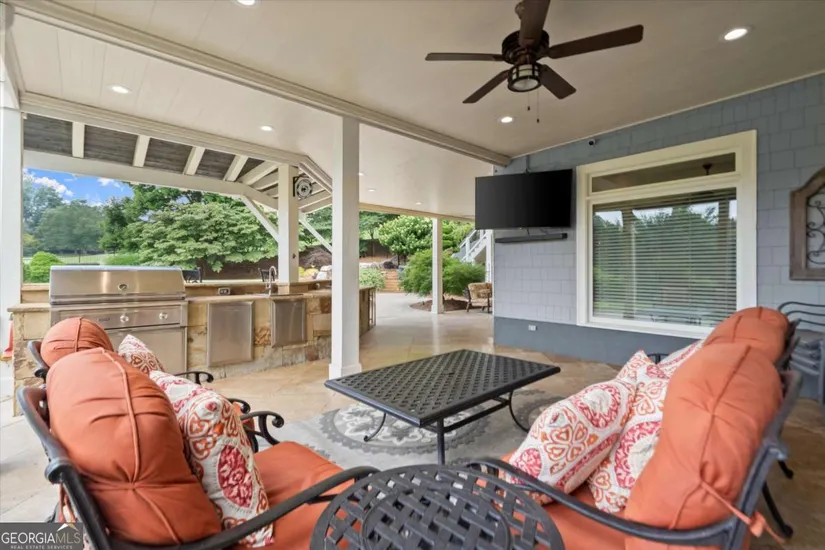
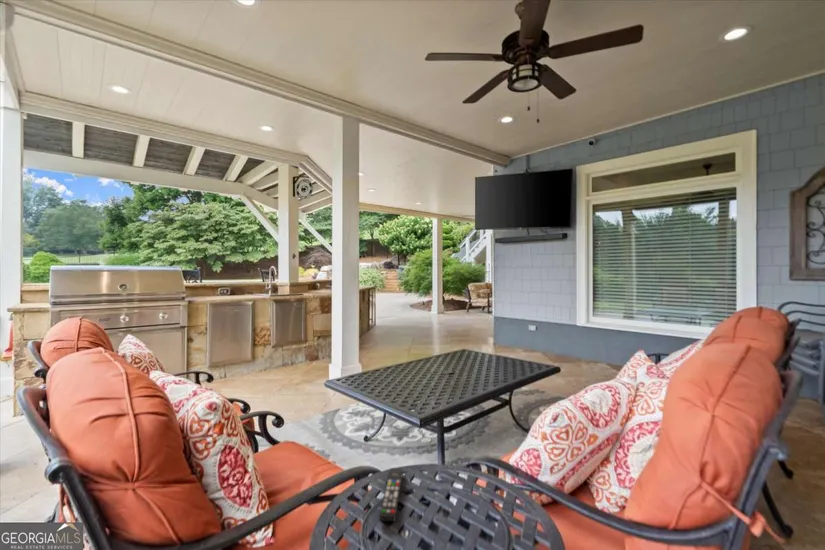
+ remote control (392, 491)
